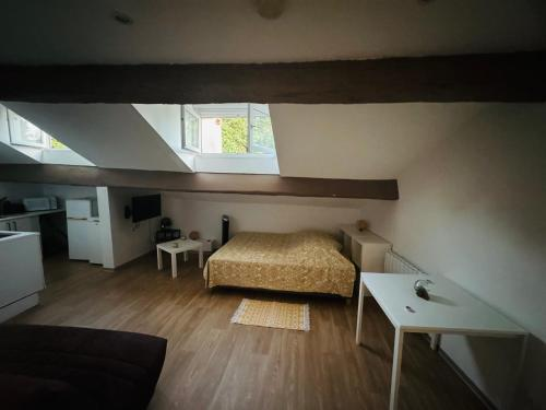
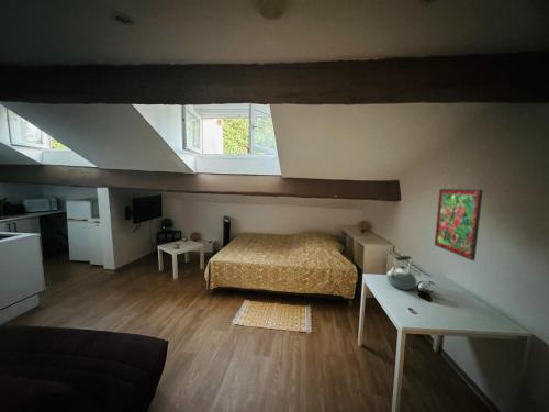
+ kettle (400, 271)
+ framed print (455, 221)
